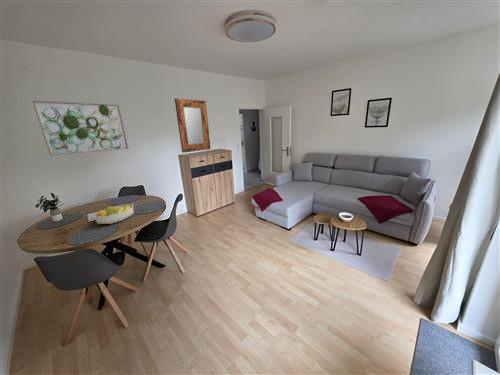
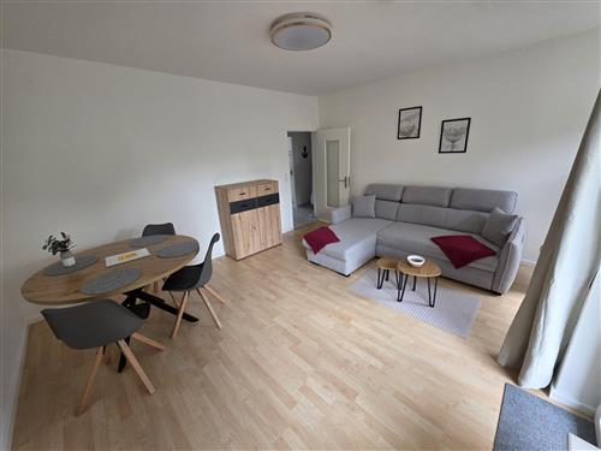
- wall art (87, 128)
- fruit bowl (115, 212)
- home mirror (194, 126)
